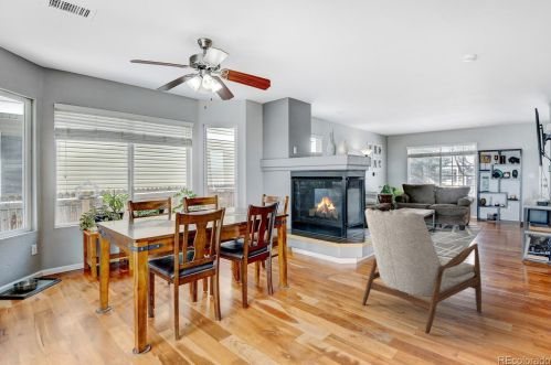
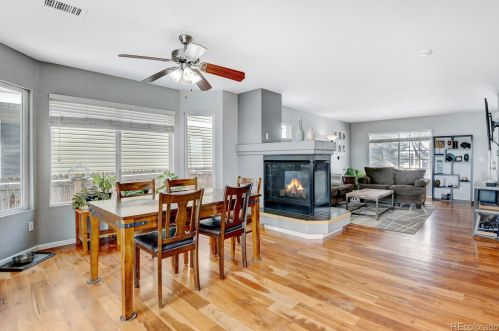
- armchair (415, 258)
